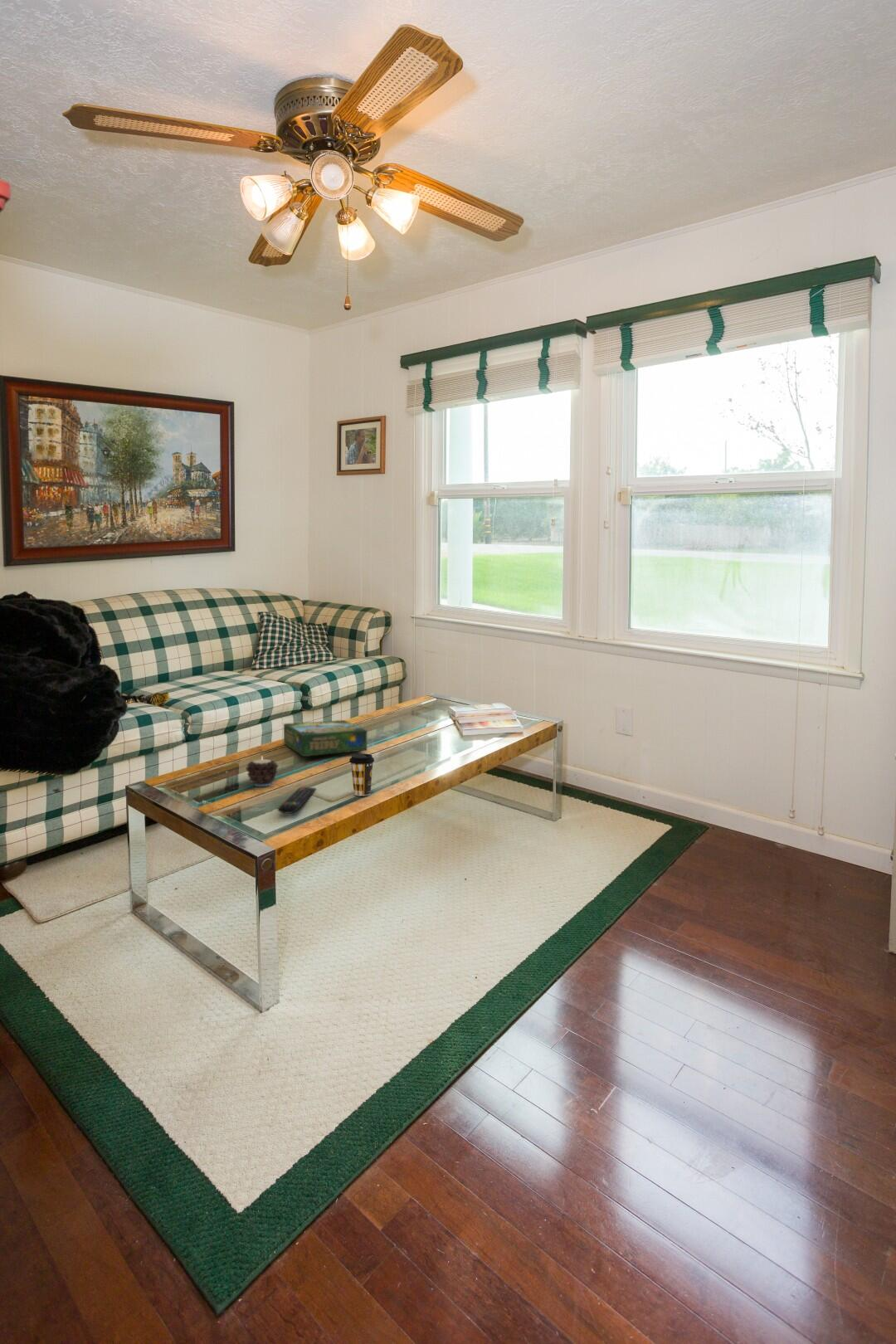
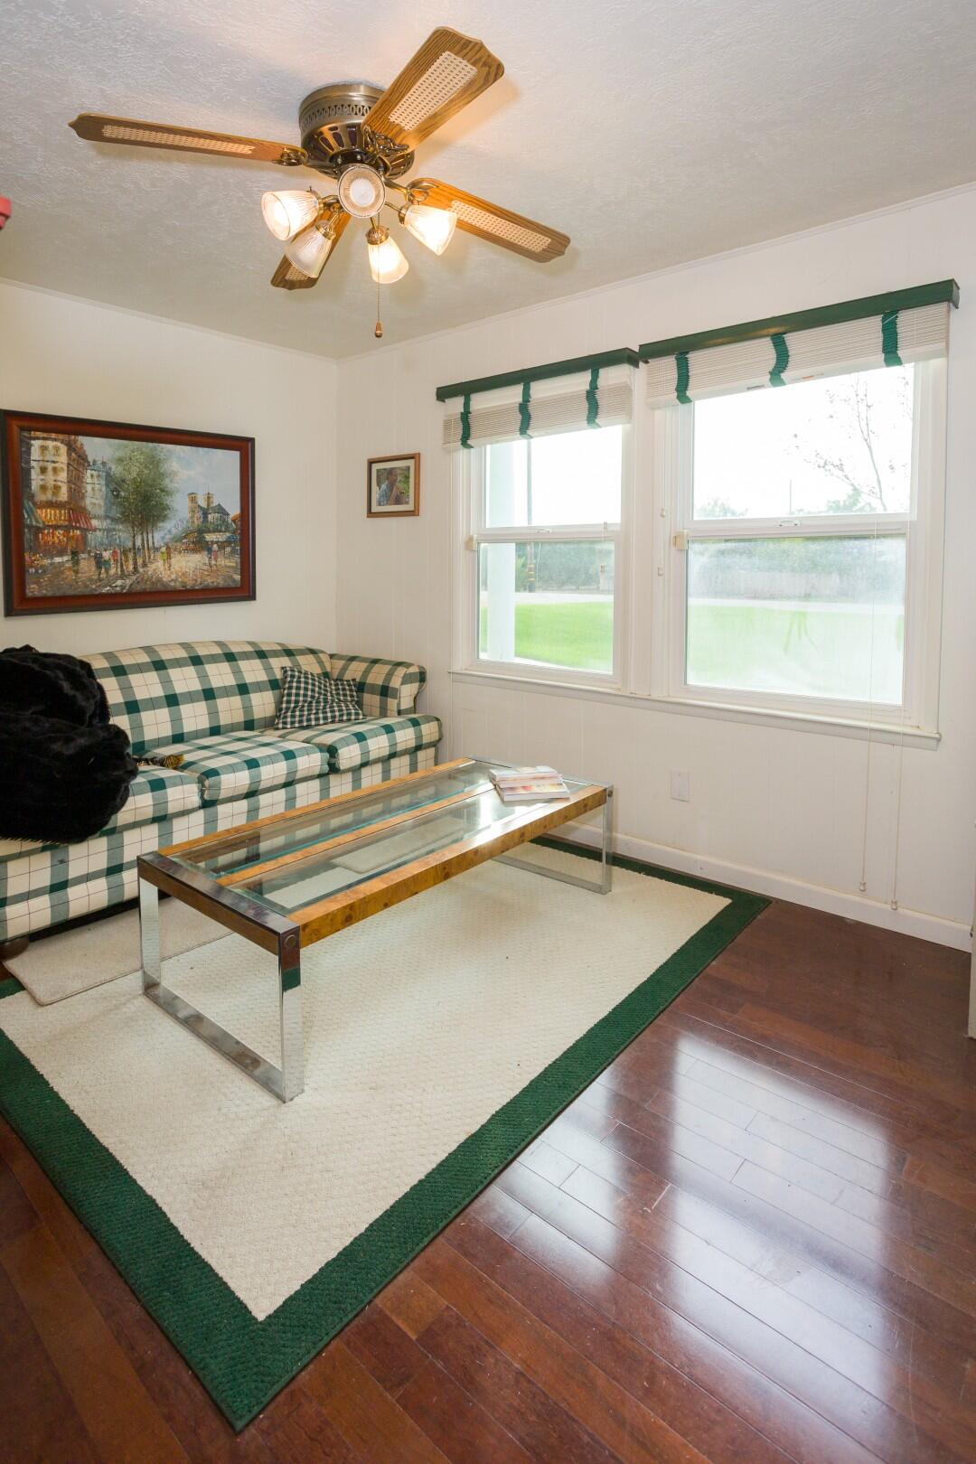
- coffee cup (362, 774)
- remote control (298, 799)
- board game (324, 737)
- candle (262, 770)
